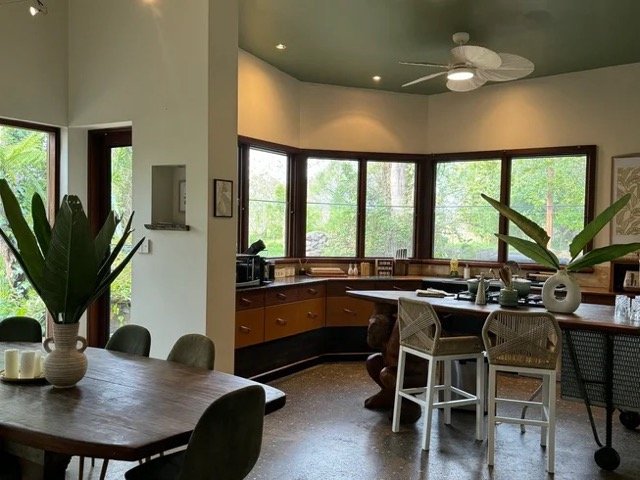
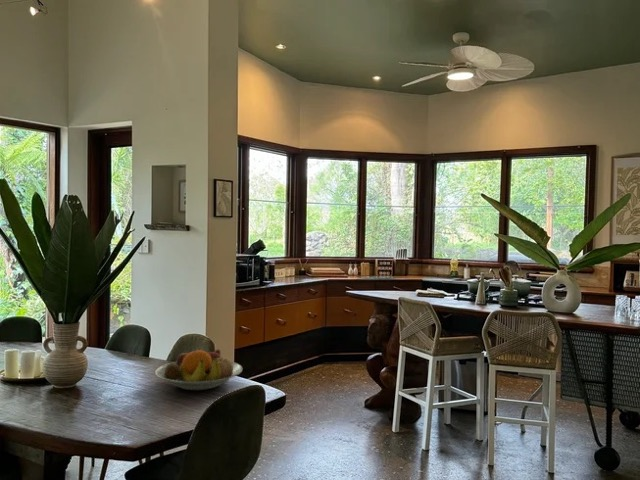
+ fruit bowl (199, 366)
